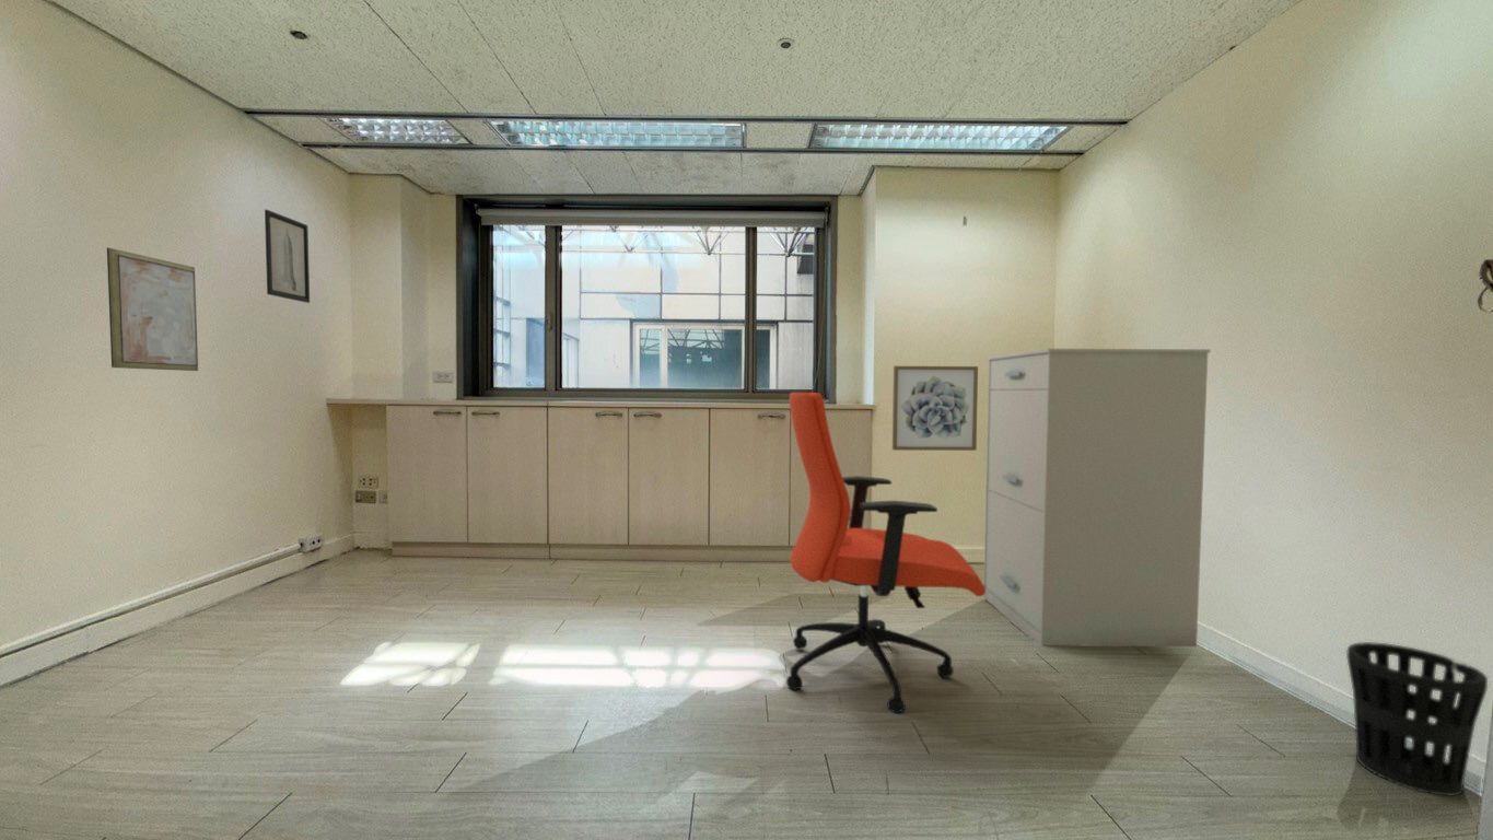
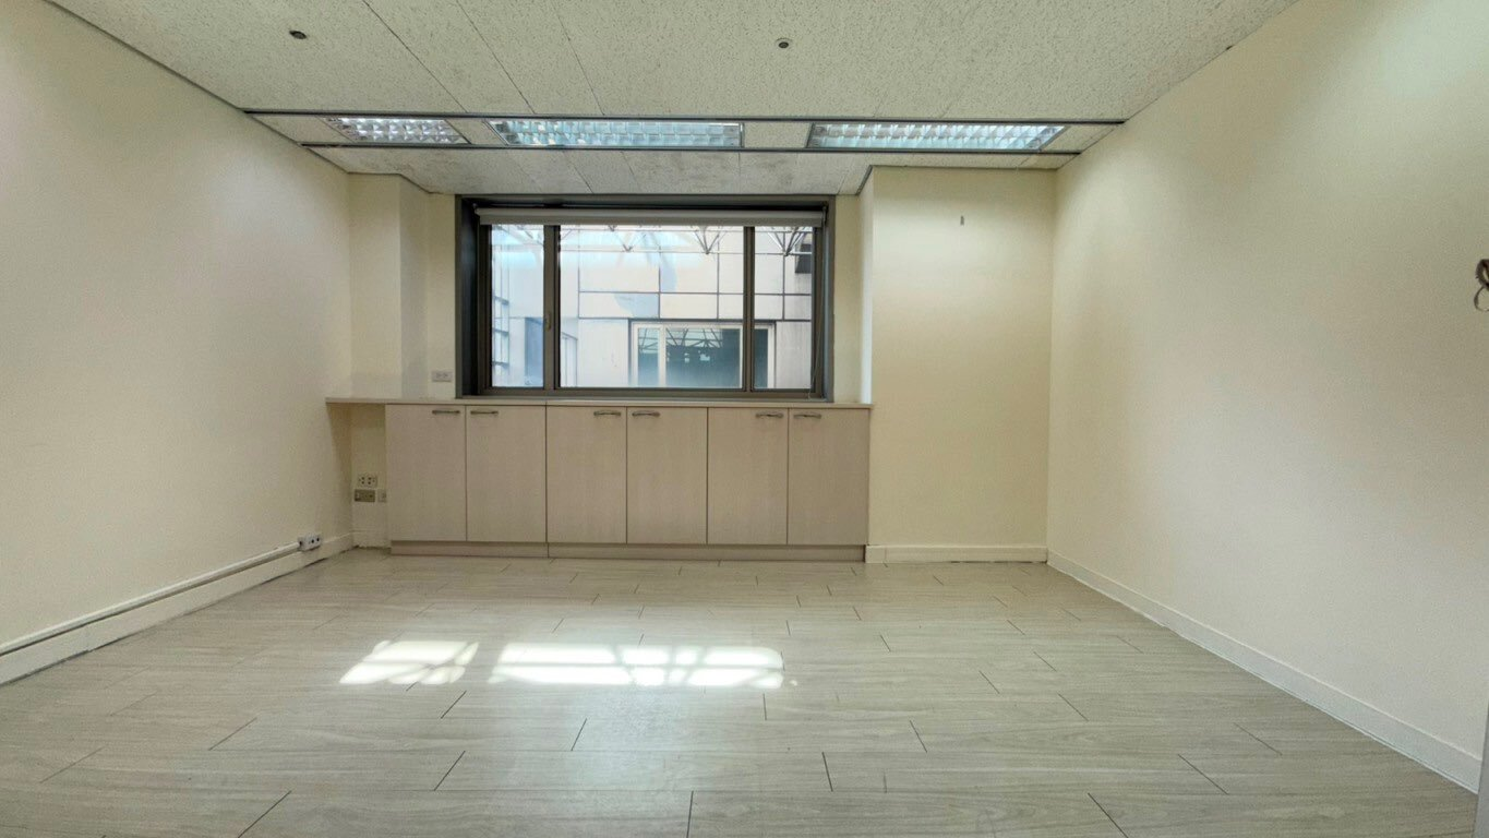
- wall art (934, 408)
- wall art (158, 314)
- wall art (288, 258)
- wastebasket (1410, 718)
- office chair (873, 533)
- filing cabinet (1080, 488)
